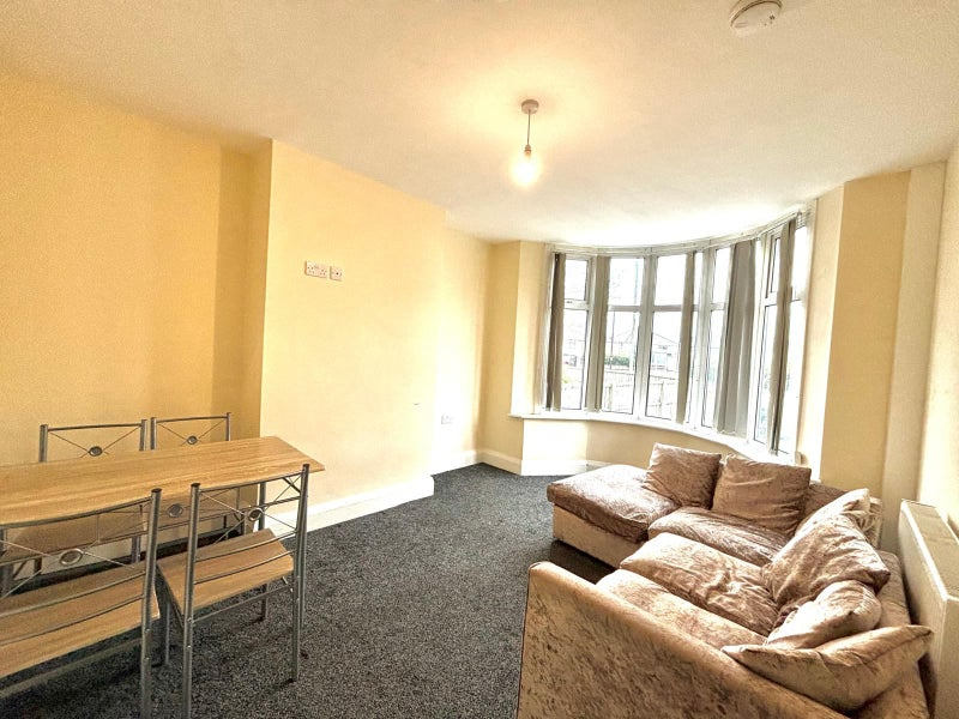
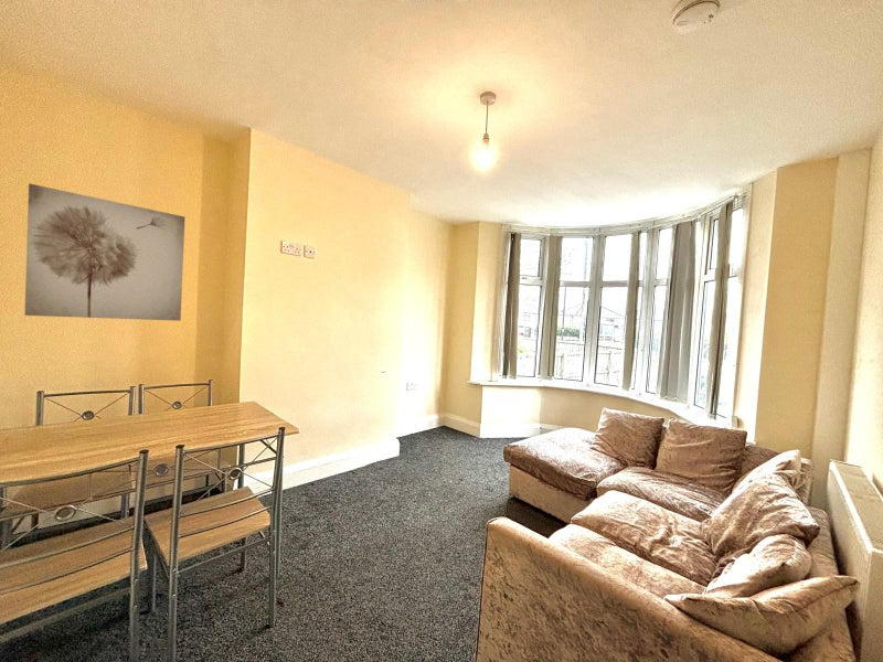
+ wall art (114, 260)
